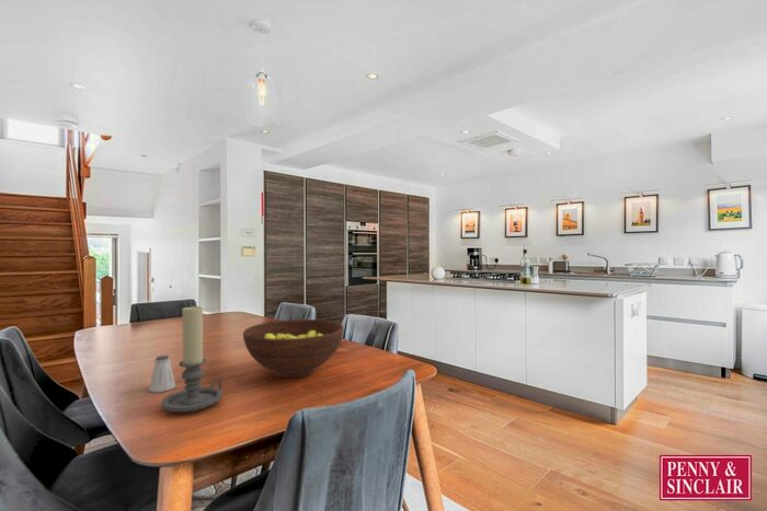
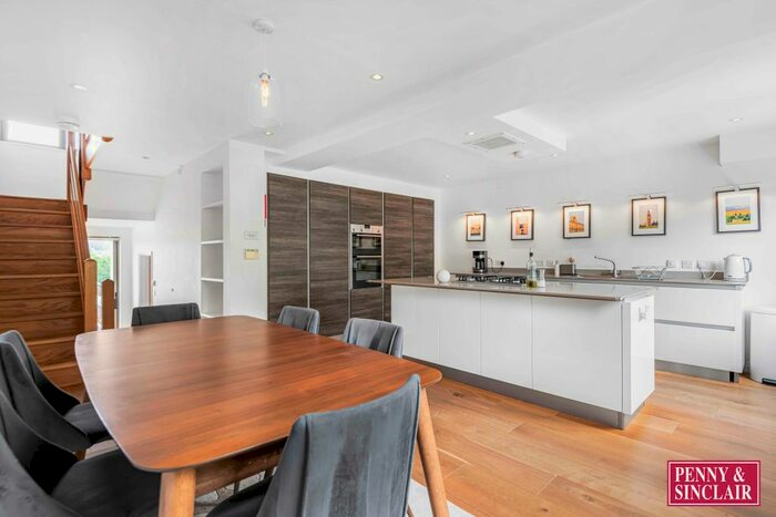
- fruit bowl (295, 350)
- saltshaker (162, 372)
- candle holder (197, 353)
